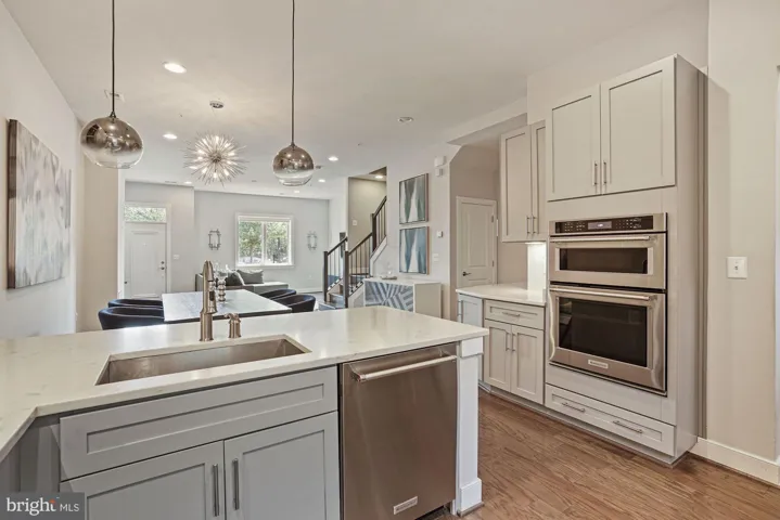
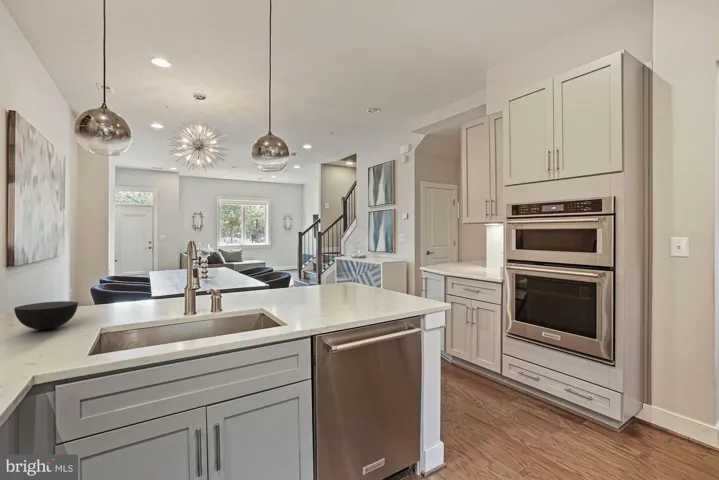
+ bowl (47, 317)
